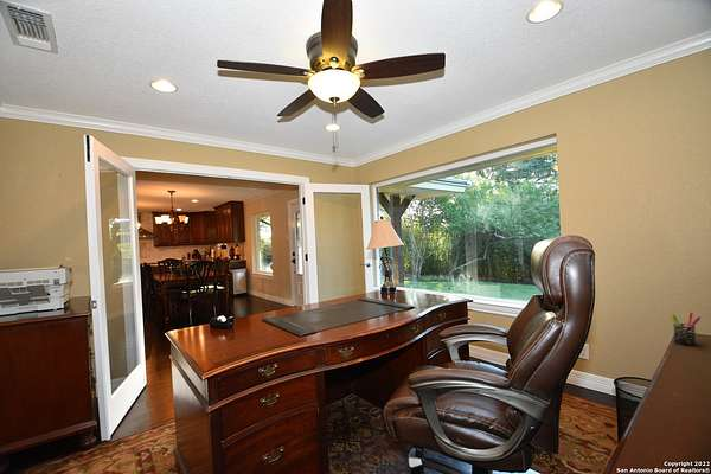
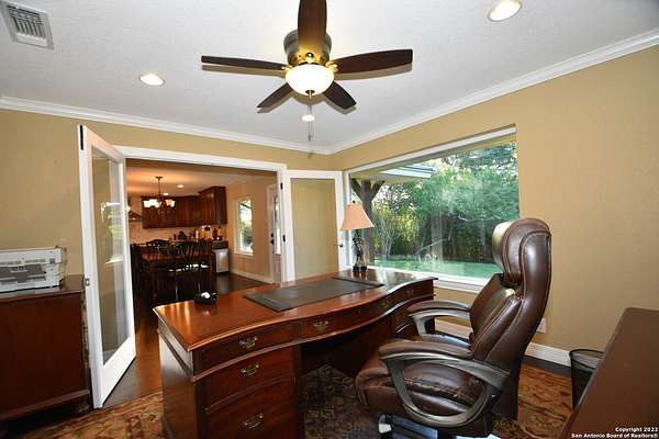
- pen holder (683, 327)
